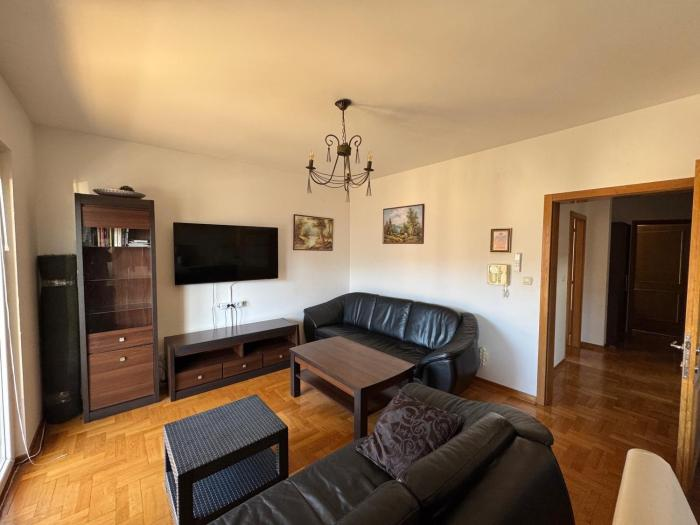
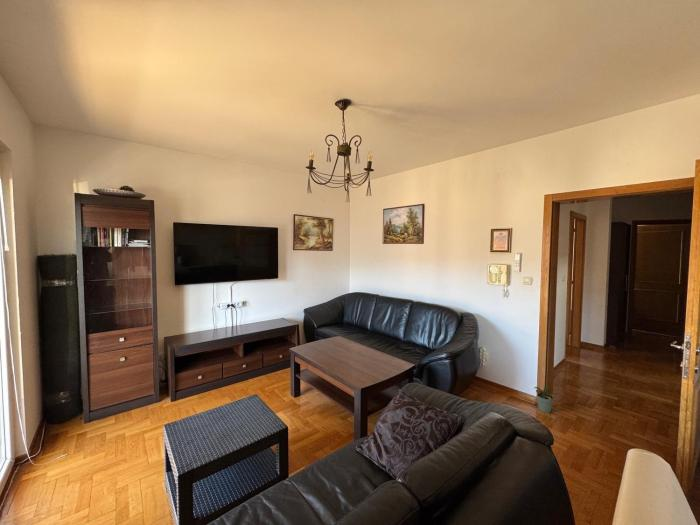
+ potted plant (543, 397)
